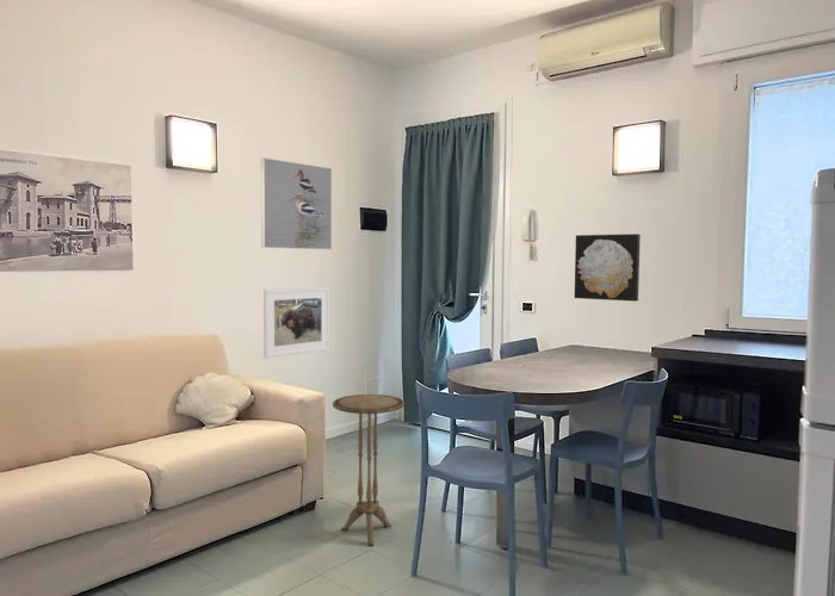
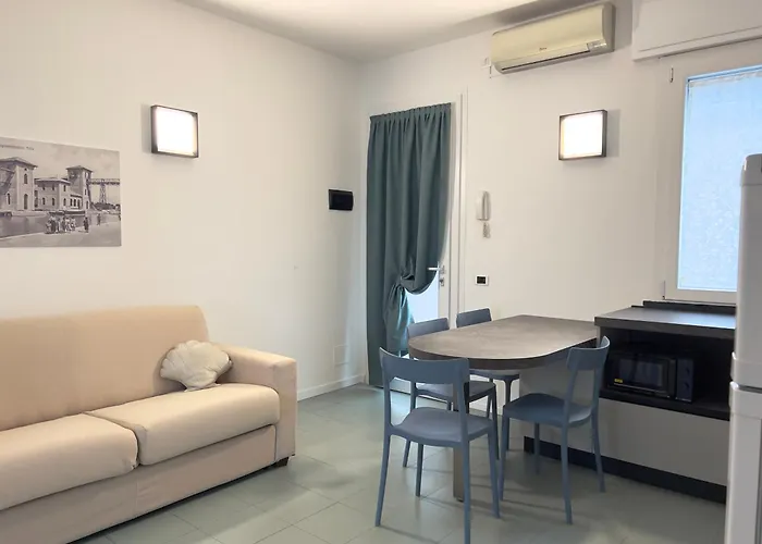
- side table (367, 467)
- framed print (298, 321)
- wall art (606, 267)
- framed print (298, 206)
